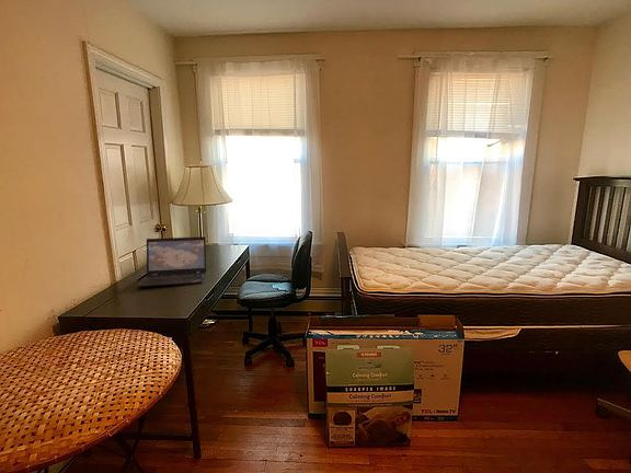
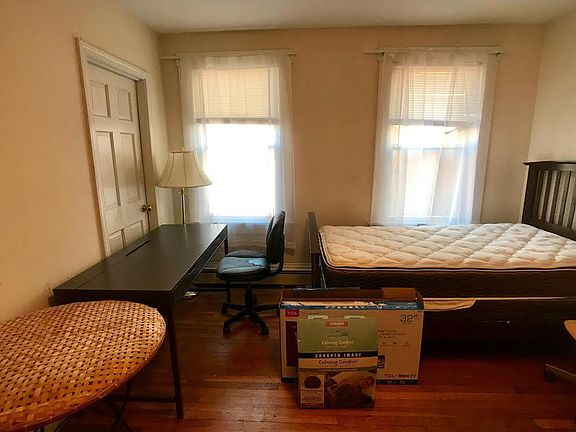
- laptop (173, 259)
